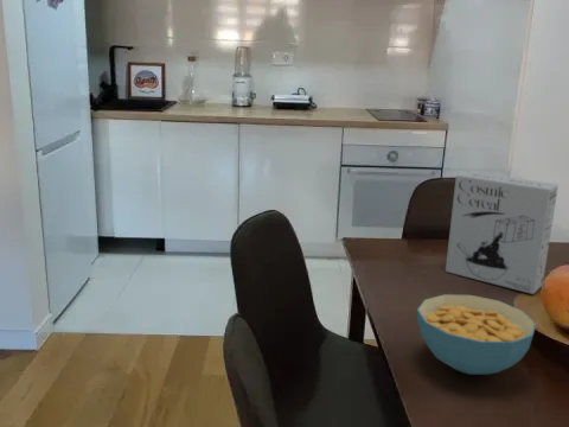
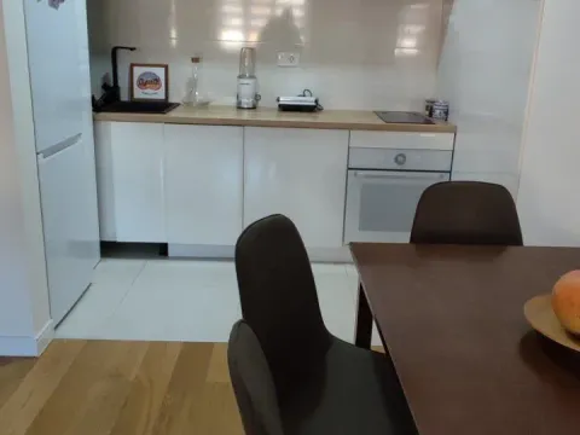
- cereal box (499, 230)
- cereal bowl (472, 340)
